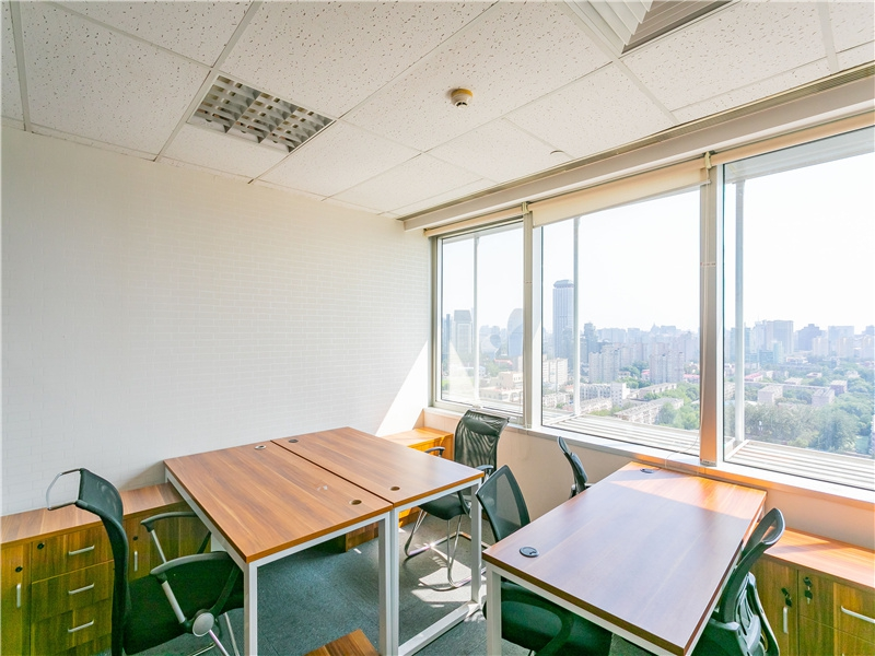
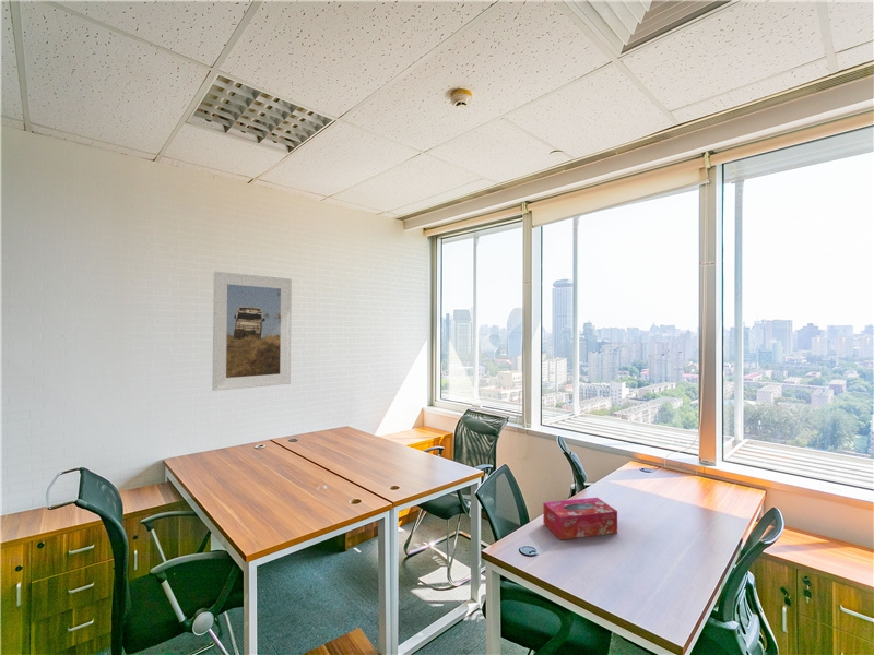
+ tissue box (579, 516)
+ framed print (253, 331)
